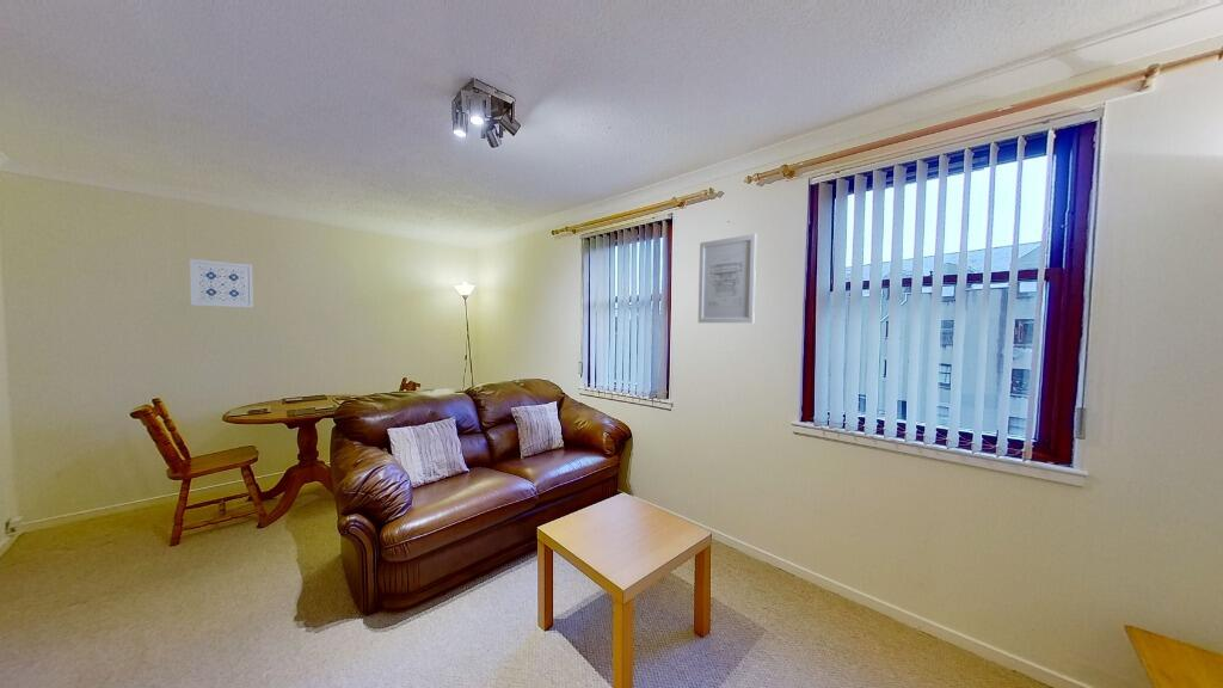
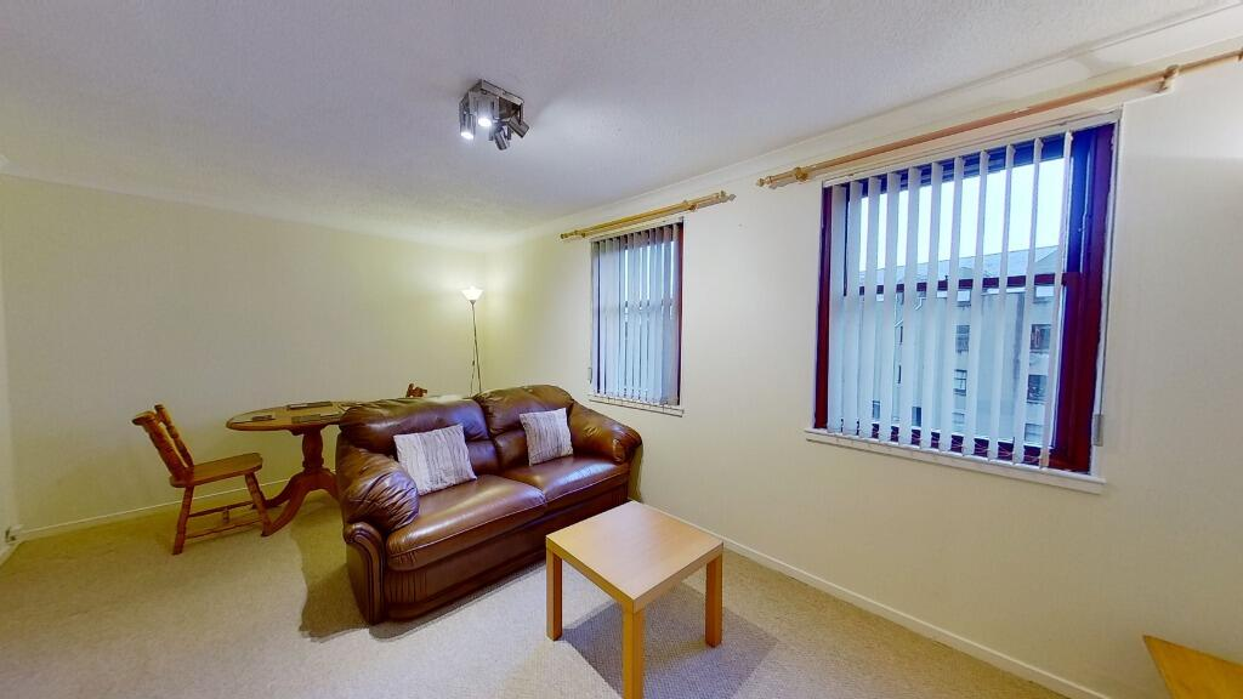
- wall art (725, 281)
- wall art (222, 284)
